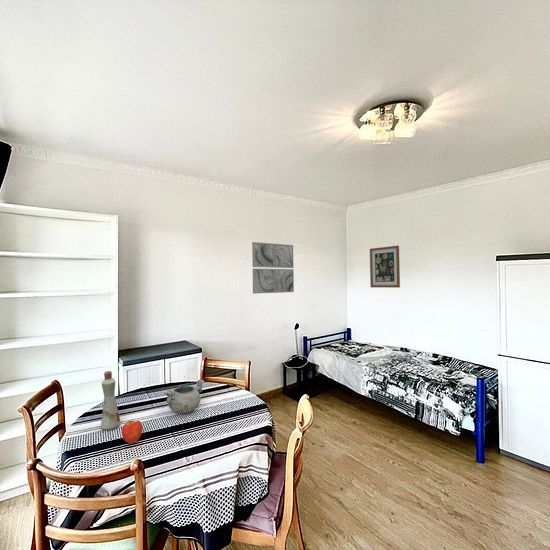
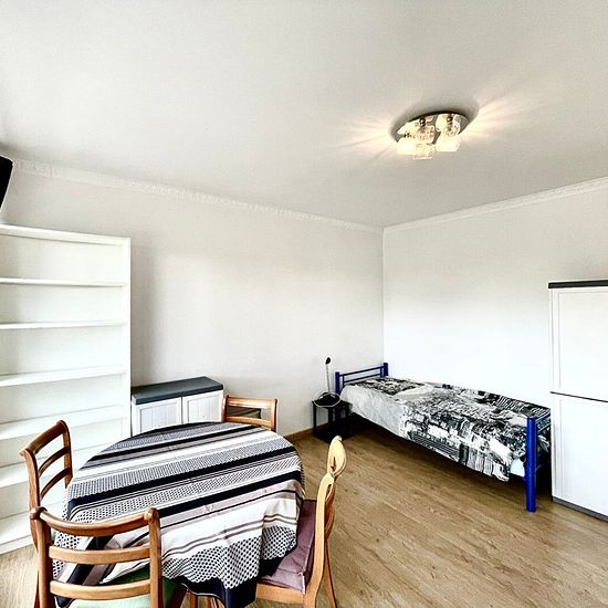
- bottle (110, 398)
- decorative bowl (184, 397)
- wall art (273, 267)
- apple (132, 431)
- wall art (384, 267)
